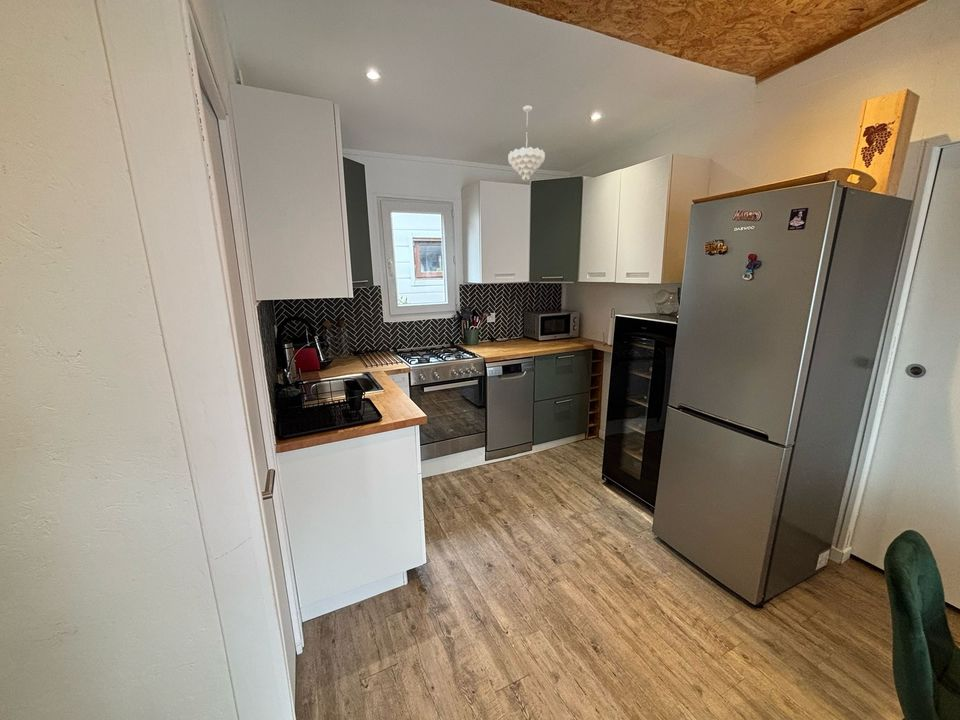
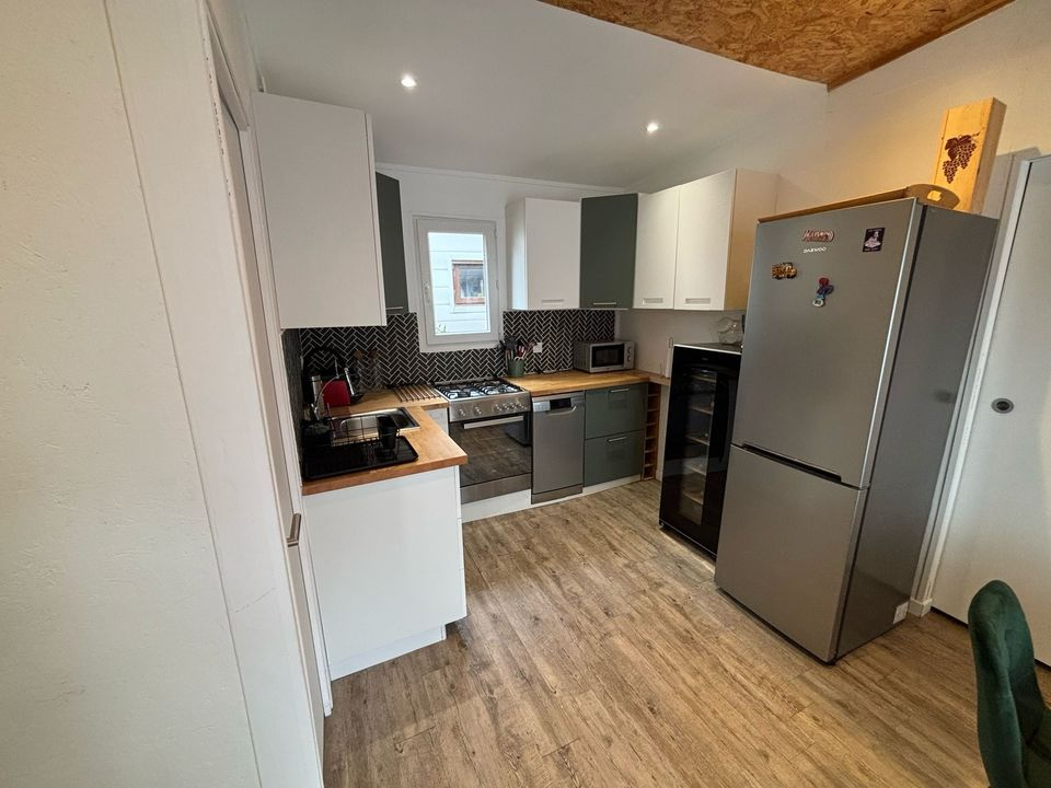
- pendant light (526, 144)
